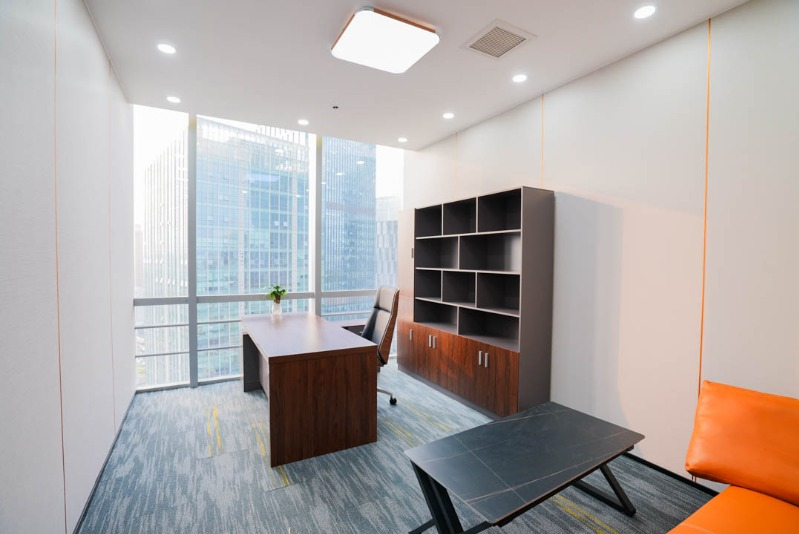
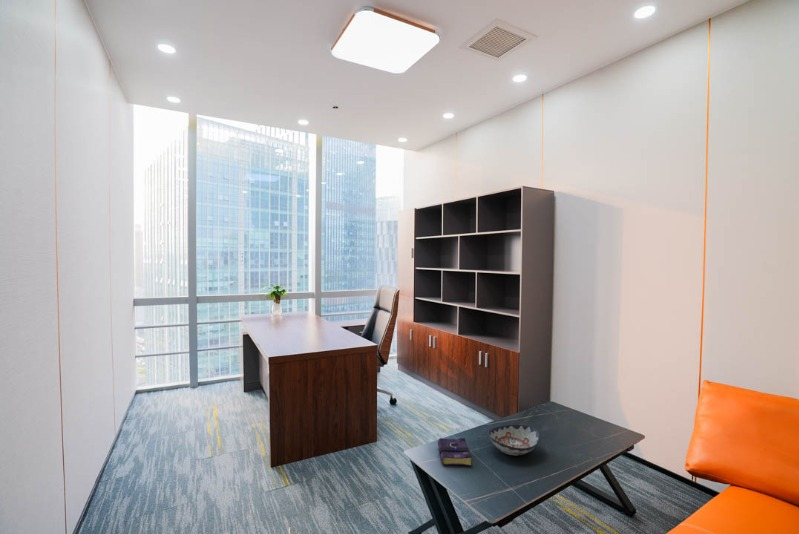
+ decorative bowl (513, 442)
+ book (453, 451)
